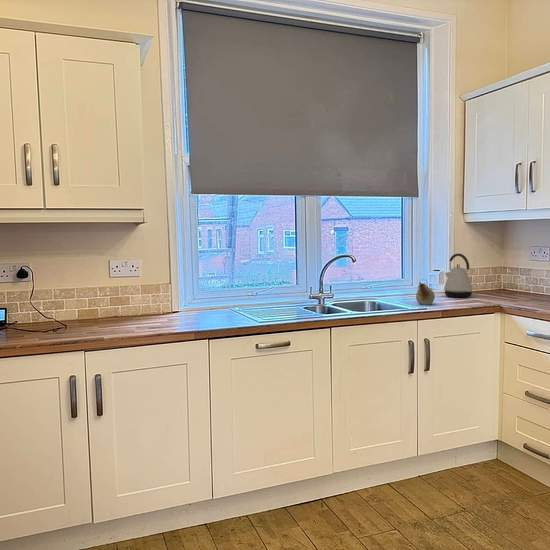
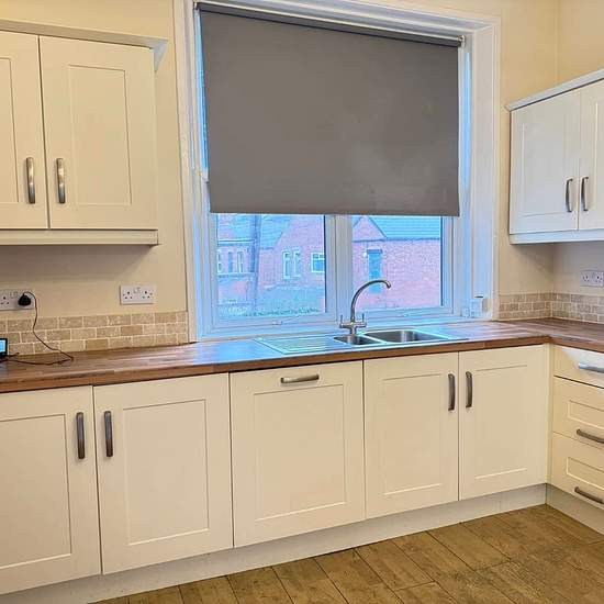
- fruit (425, 293)
- kettle (457, 274)
